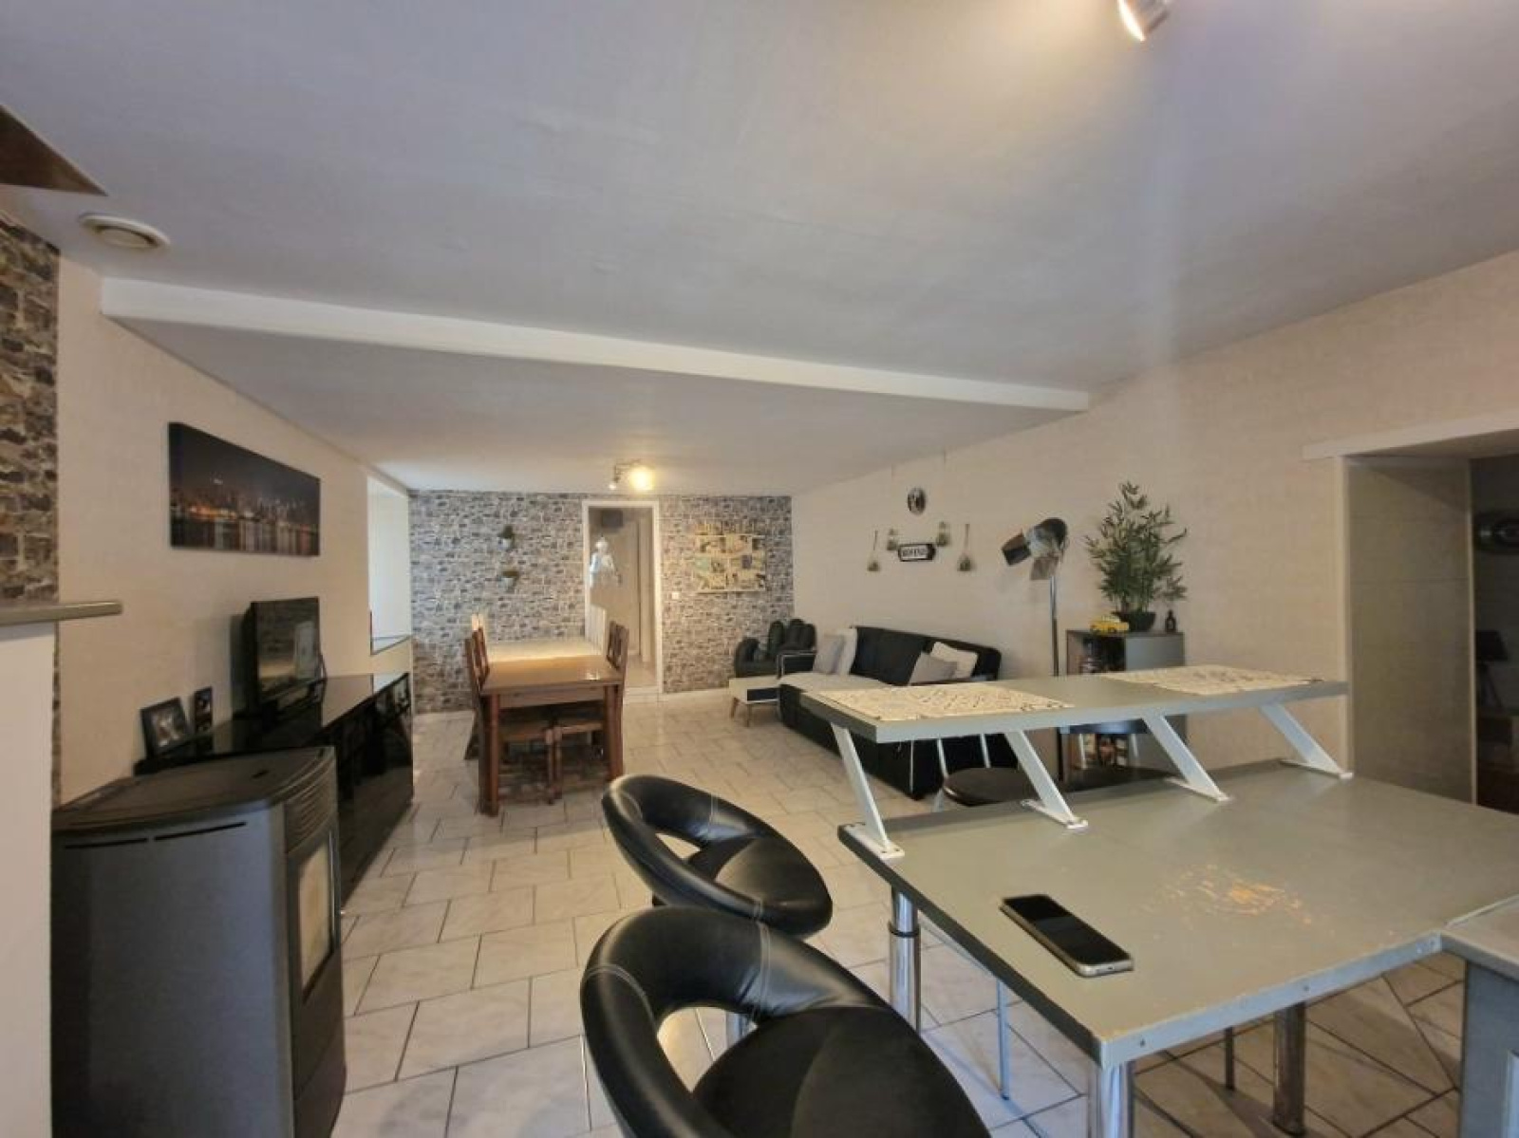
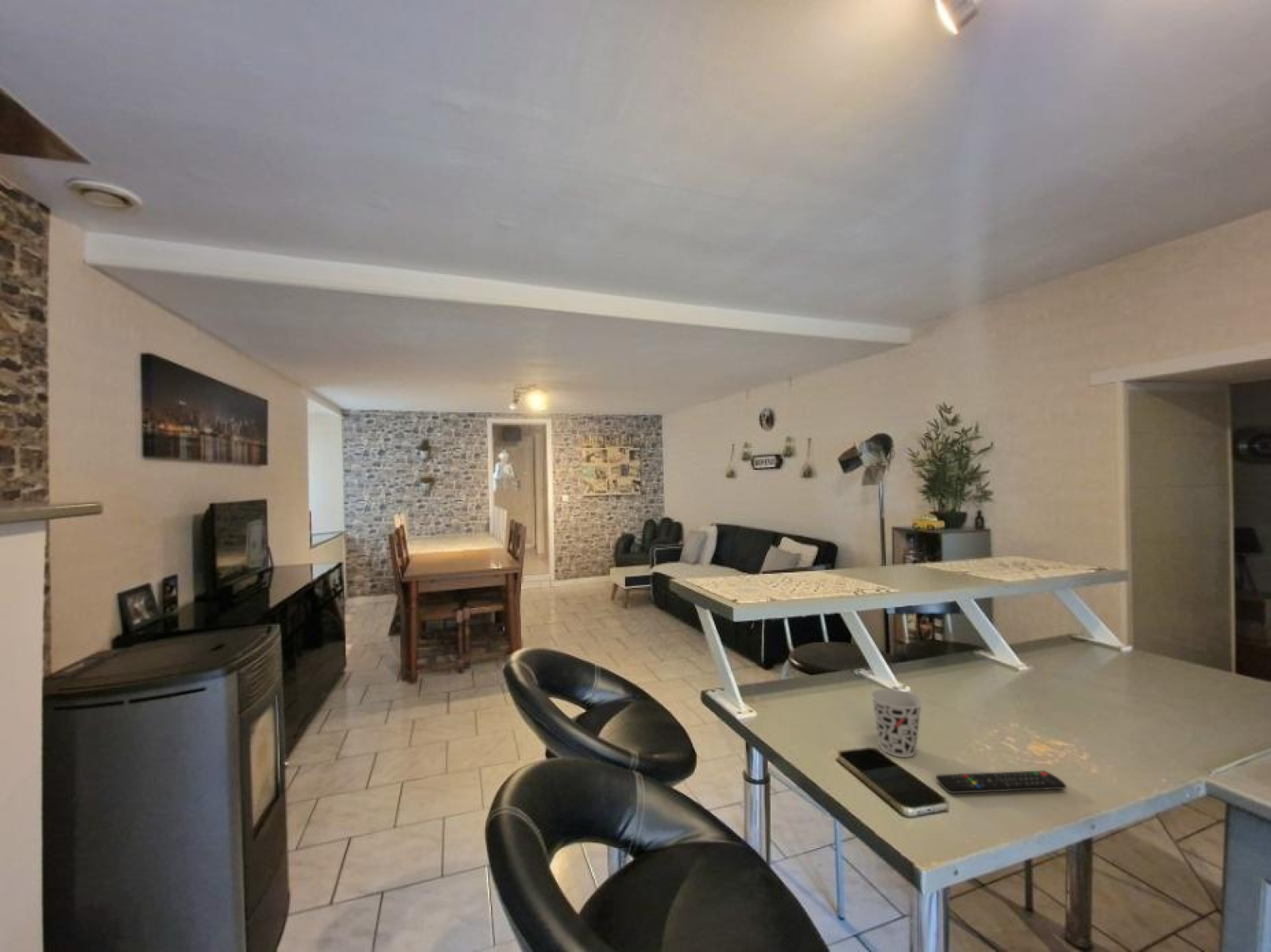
+ cup (896, 723)
+ remote control (1001, 783)
